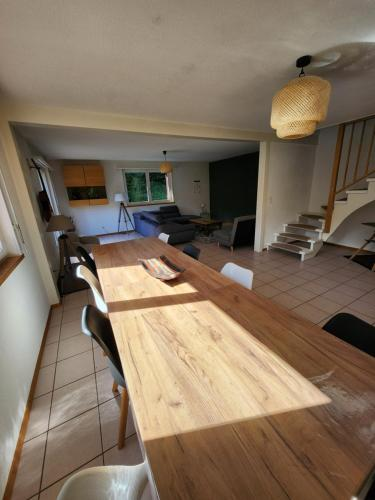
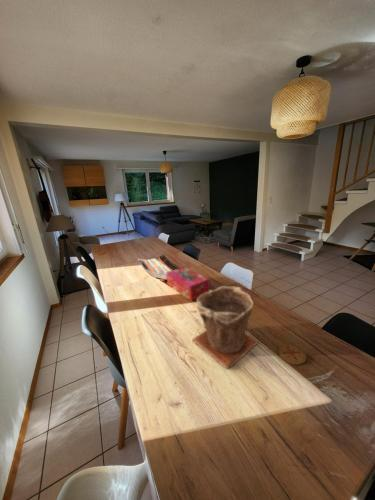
+ plant pot (224, 319)
+ coaster (291, 353)
+ tissue box (187, 282)
